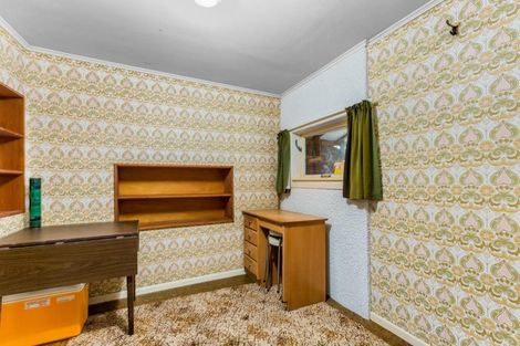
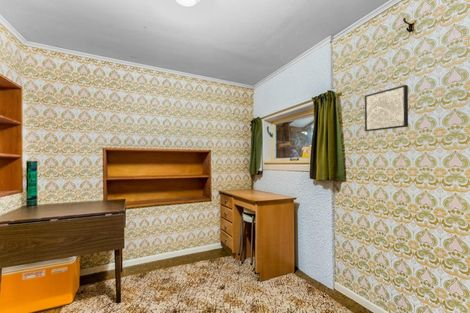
+ wall art (384, 109)
